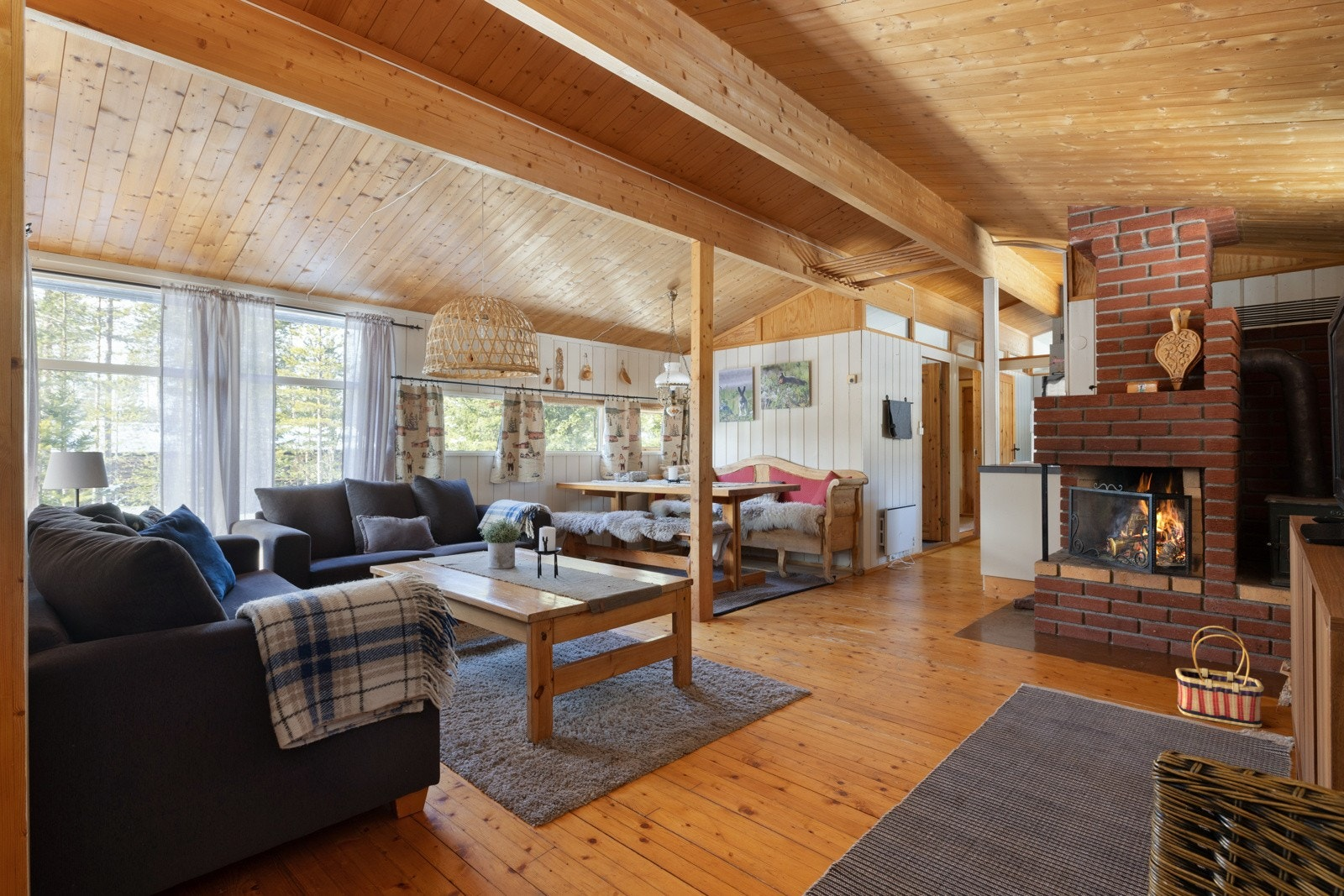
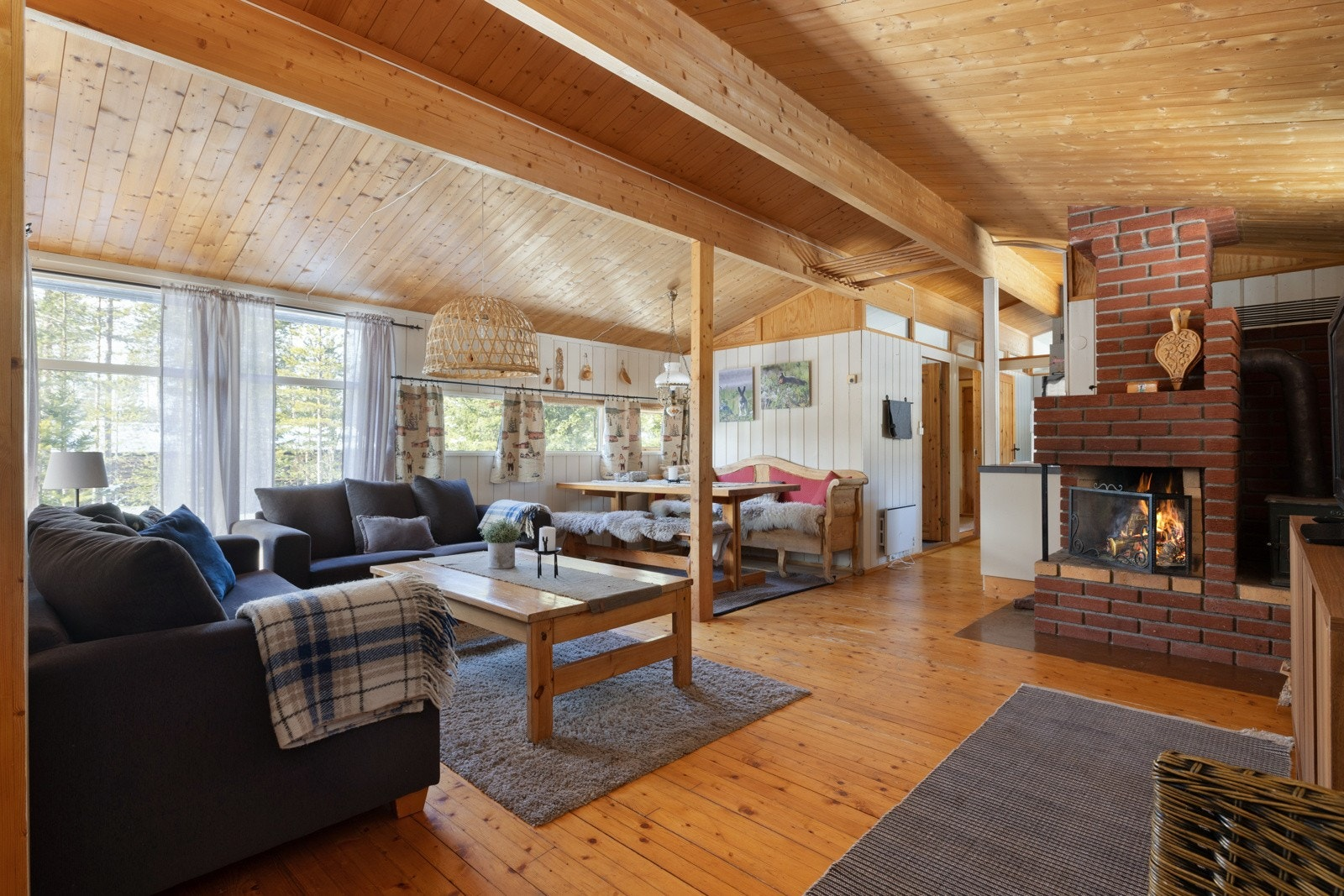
- basket (1218, 673)
